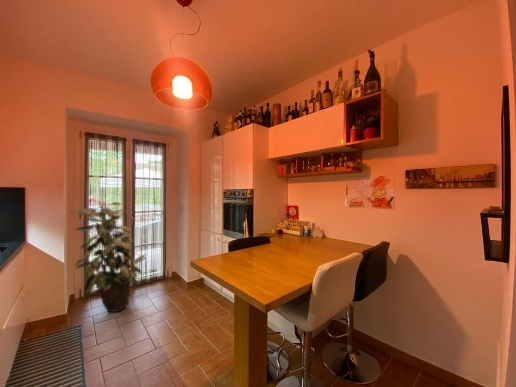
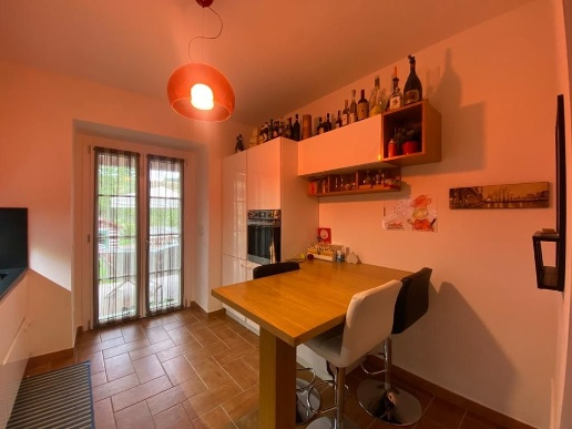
- indoor plant (109, 256)
